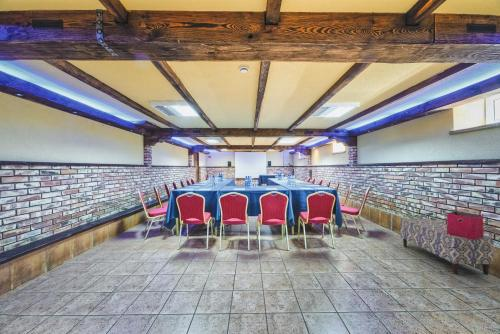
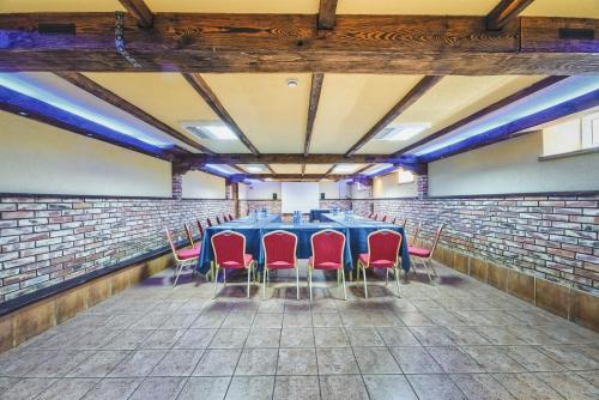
- storage bin (464, 224)
- bench (439, 242)
